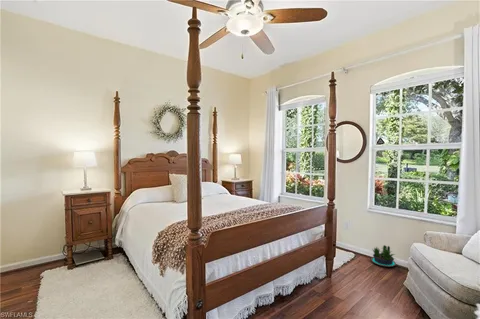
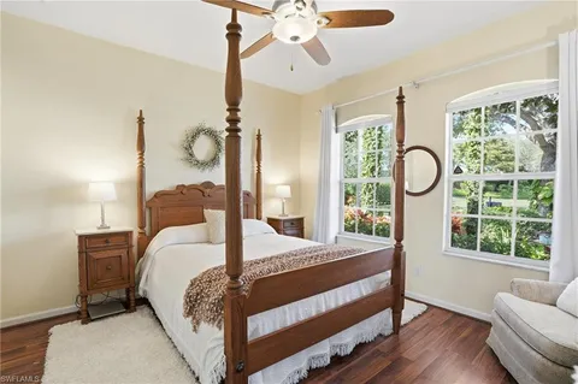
- potted plant (384, 255)
